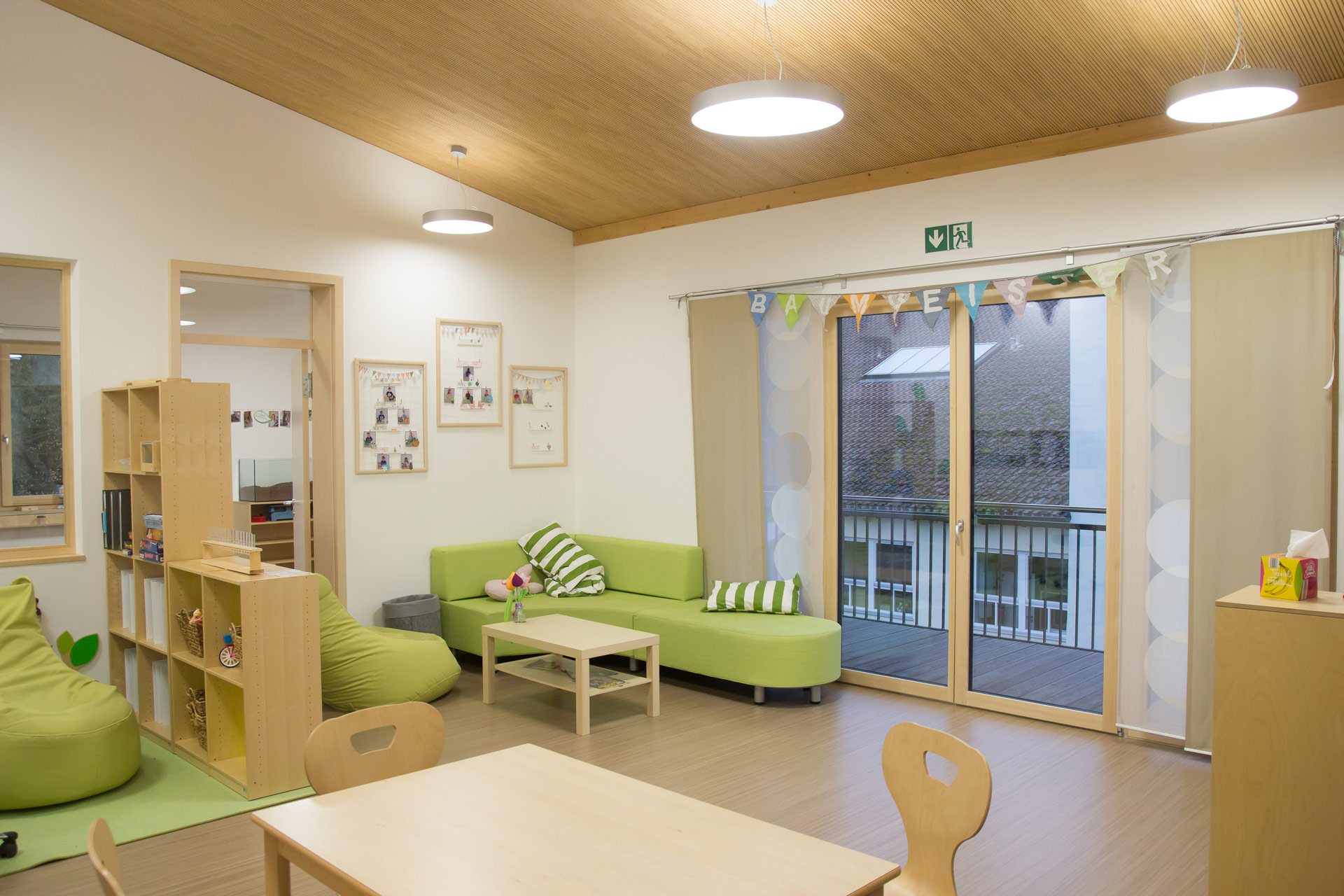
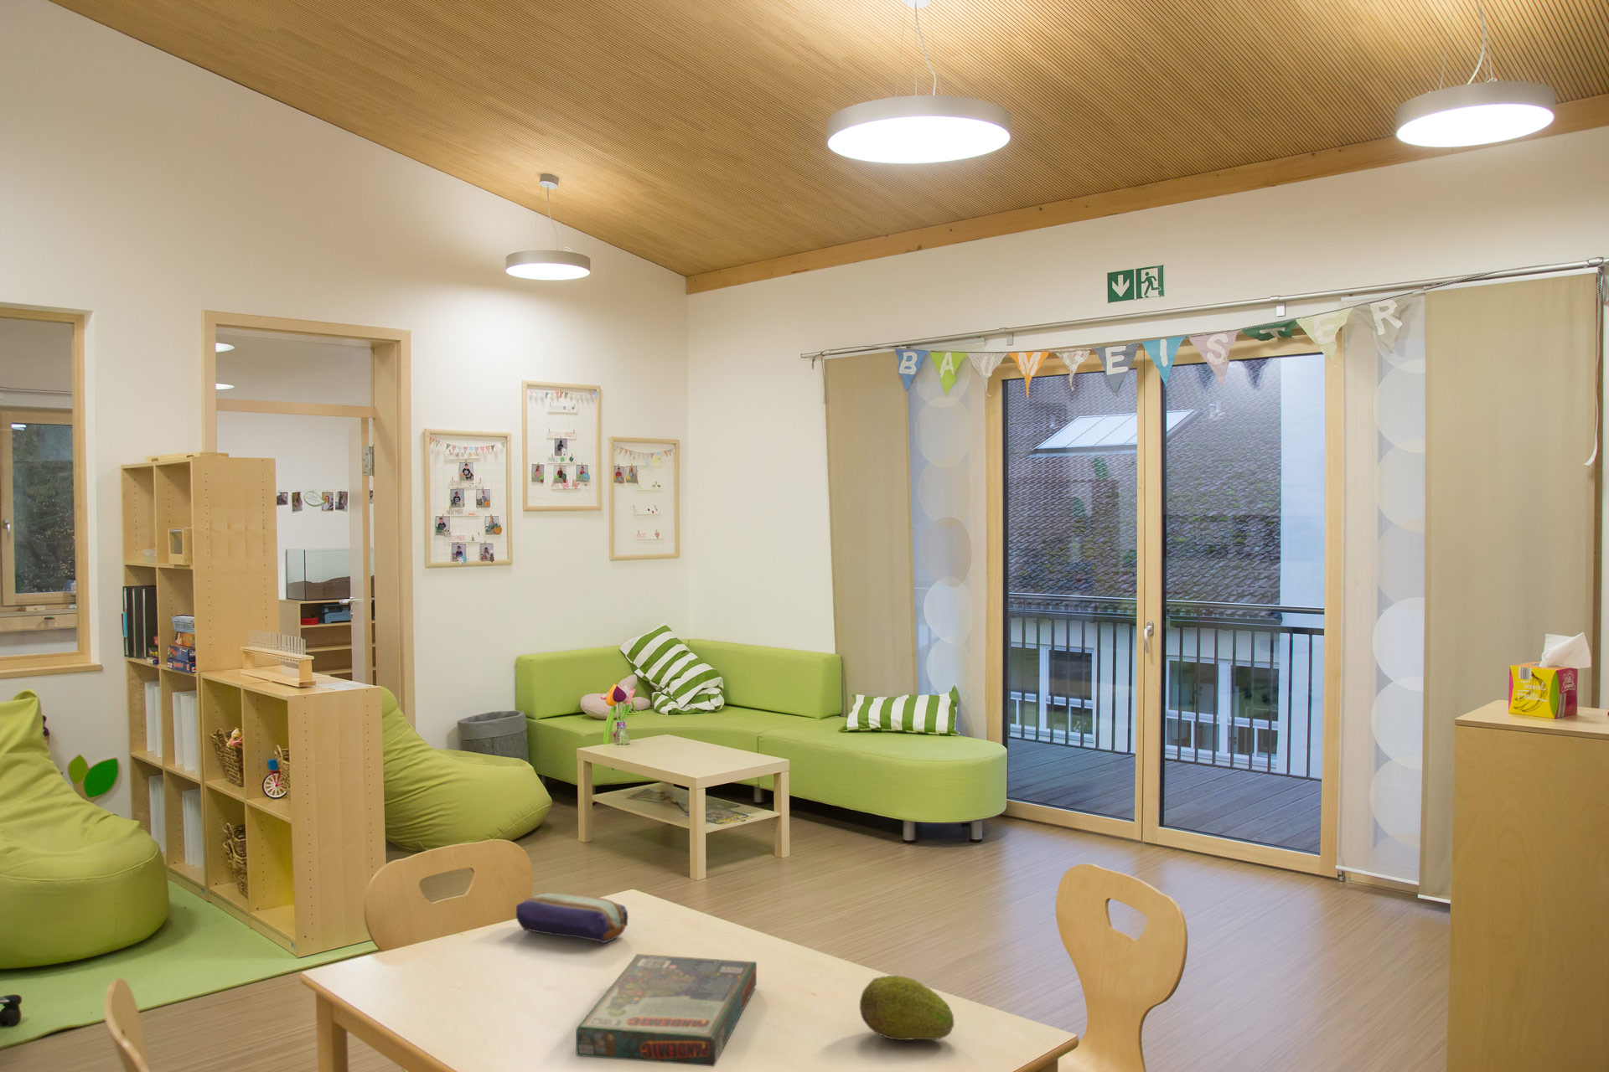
+ pencil case (571, 916)
+ fruit (906, 1007)
+ board game (672, 1005)
